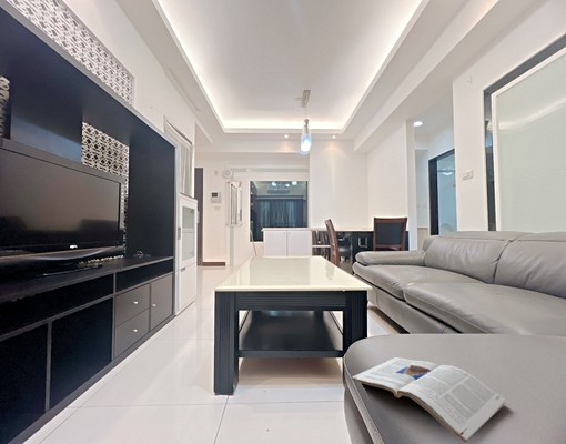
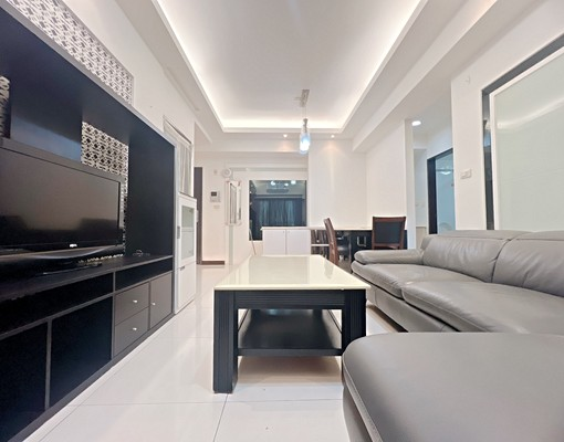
- magazine (422, 382)
